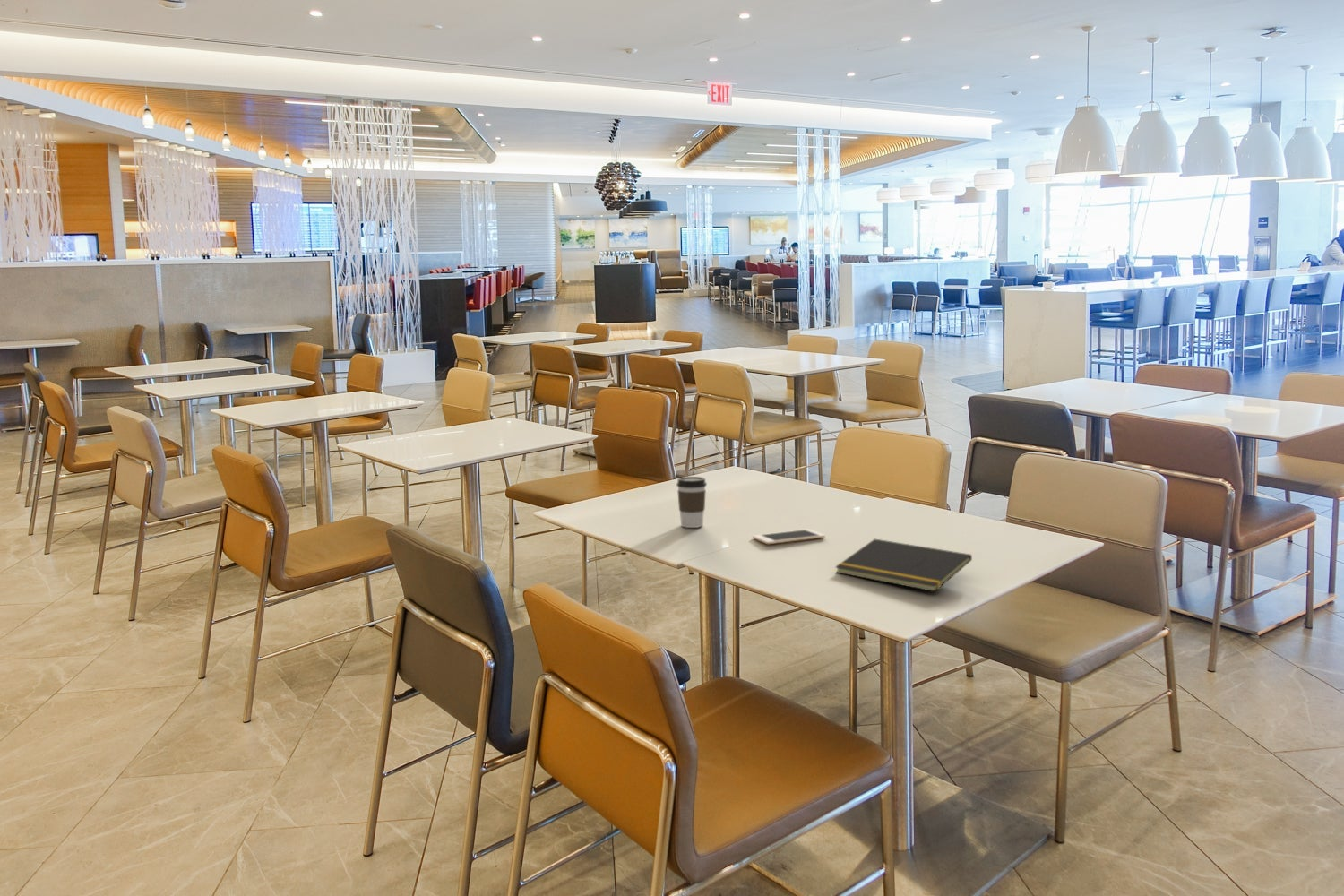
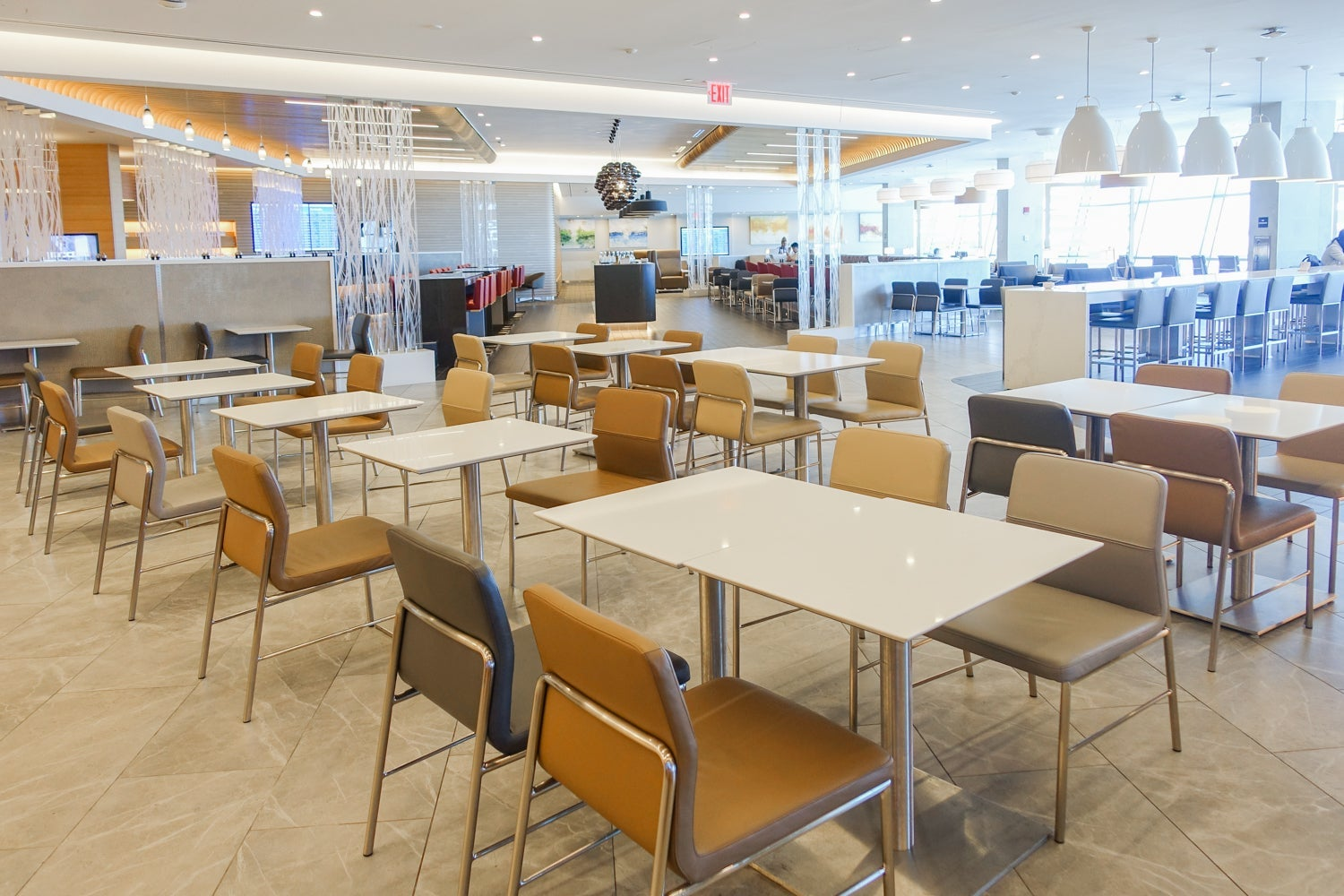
- notepad (902, 564)
- cell phone (788, 536)
- coffee cup (692, 502)
